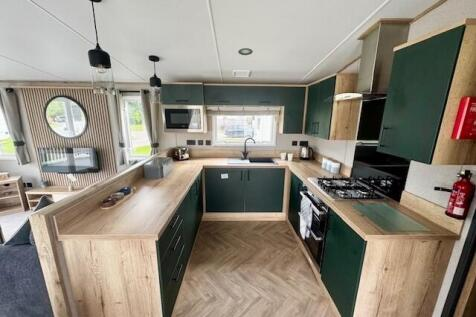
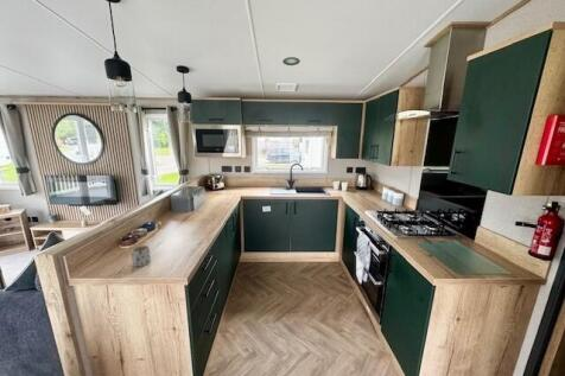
+ mug (139, 256)
